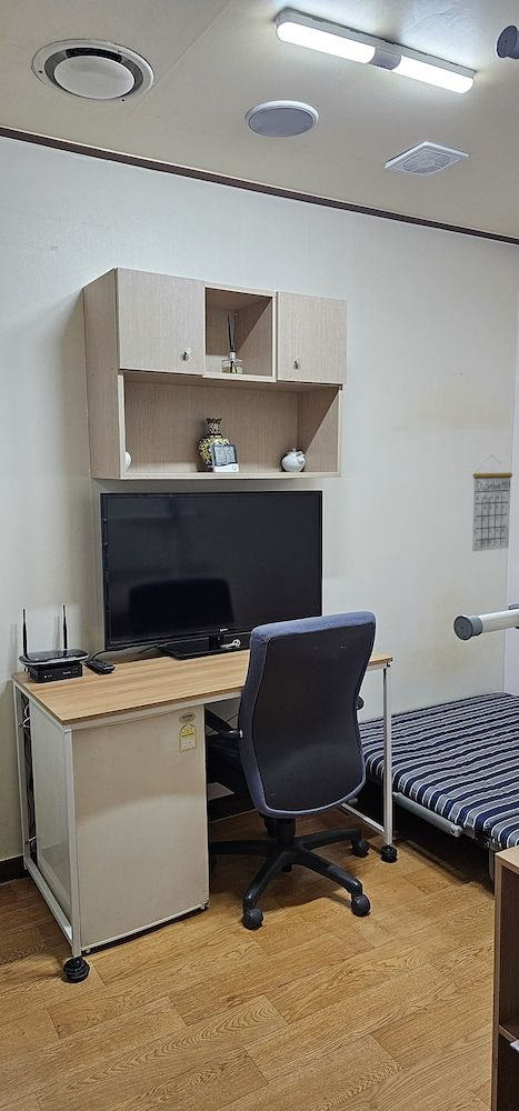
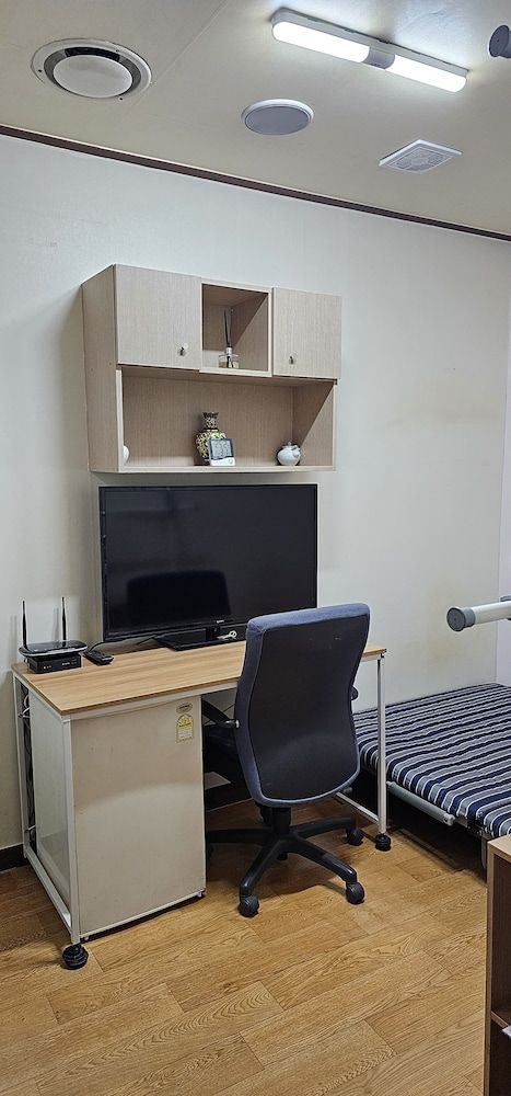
- calendar (491, 502)
